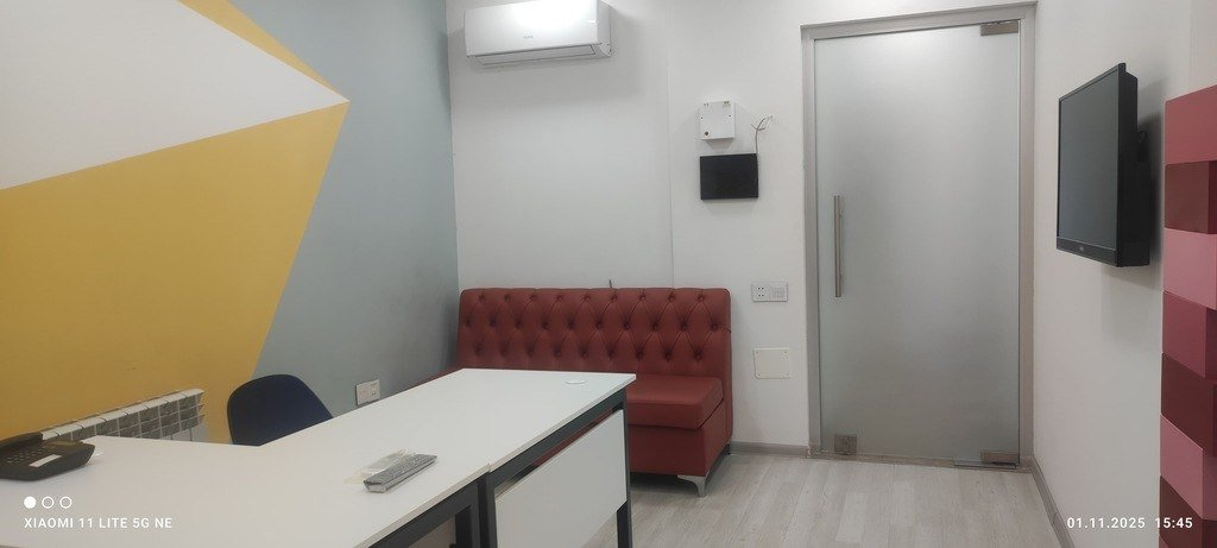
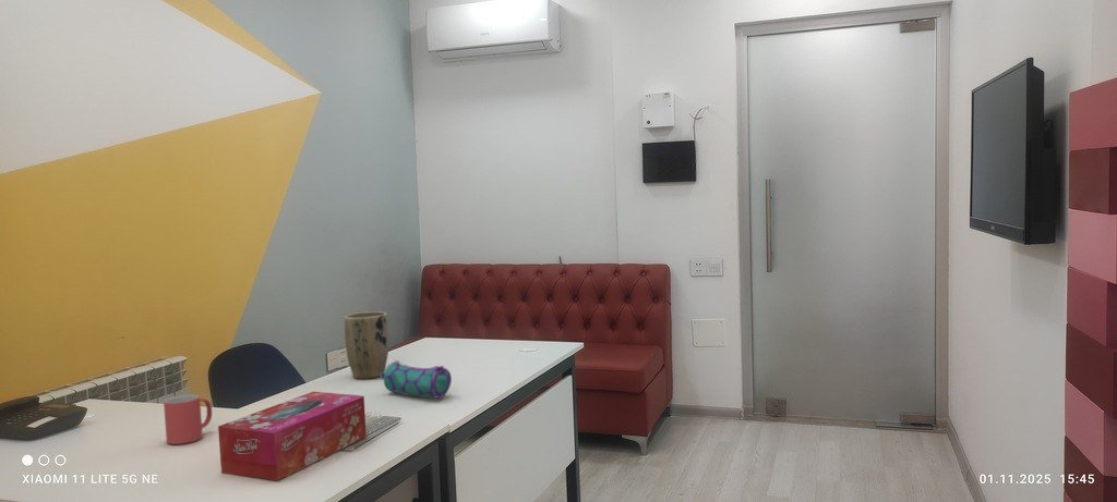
+ plant pot (367, 344)
+ mug (190, 417)
+ pencil case (416, 378)
+ tissue box (297, 431)
